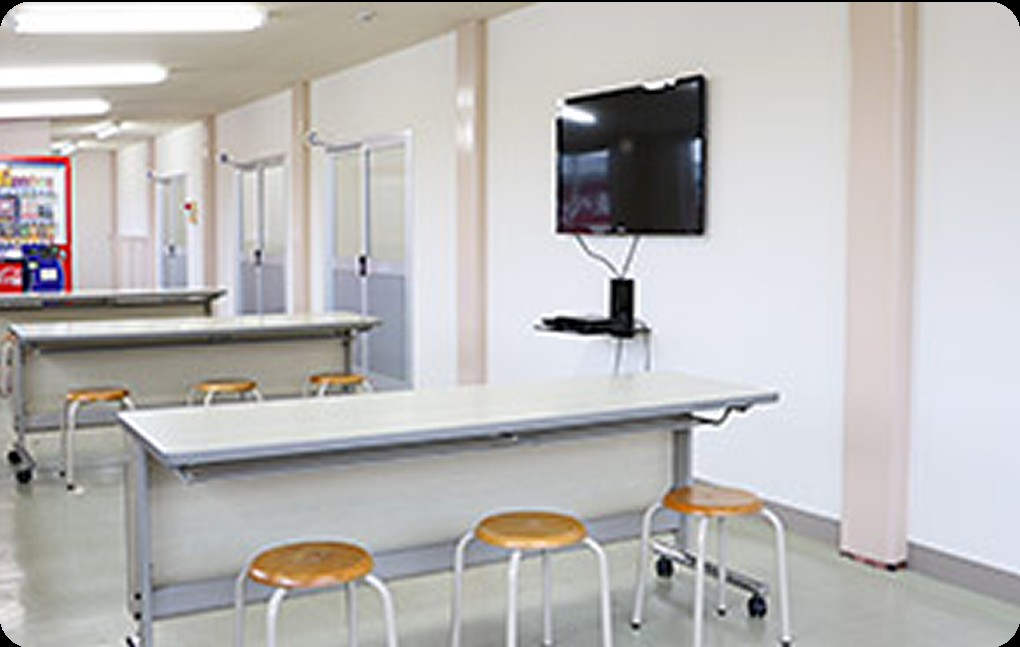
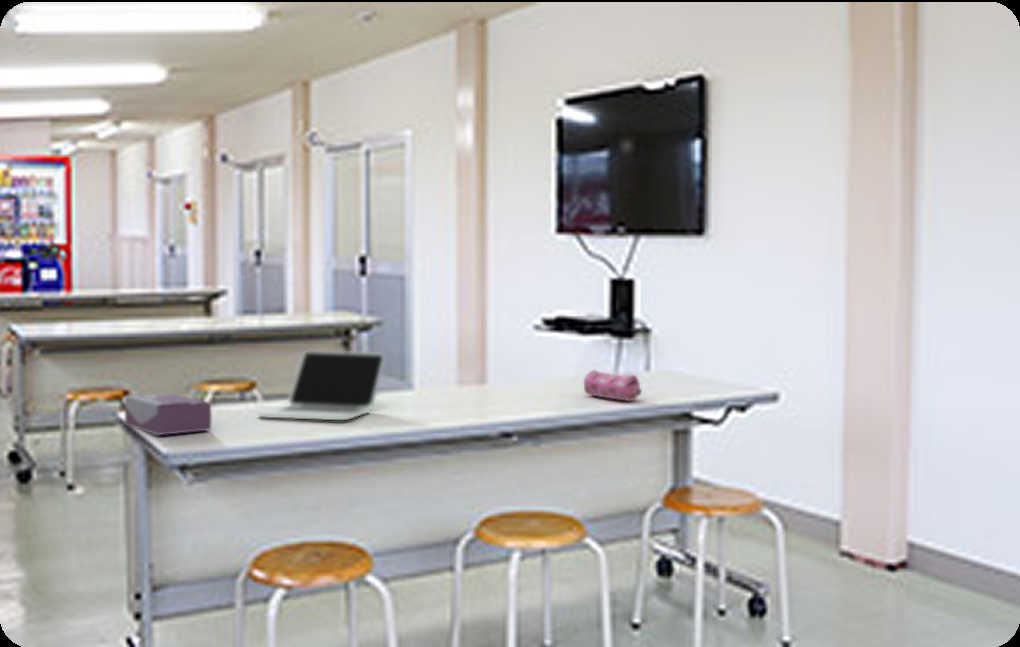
+ tissue box (167, 412)
+ pencil case (611, 385)
+ laptop (323, 383)
